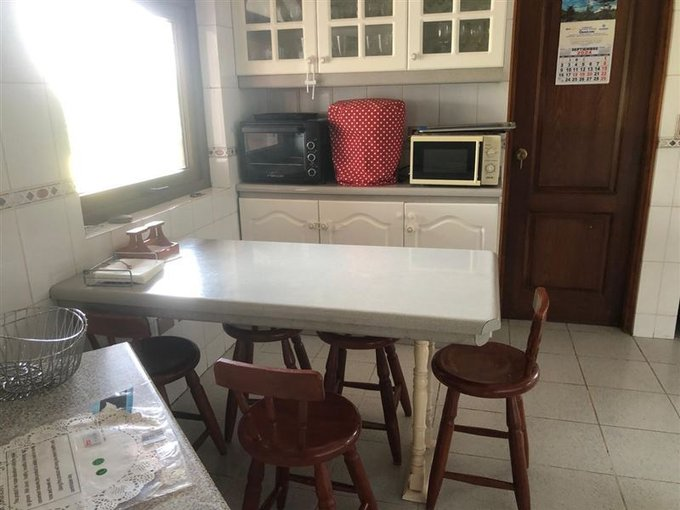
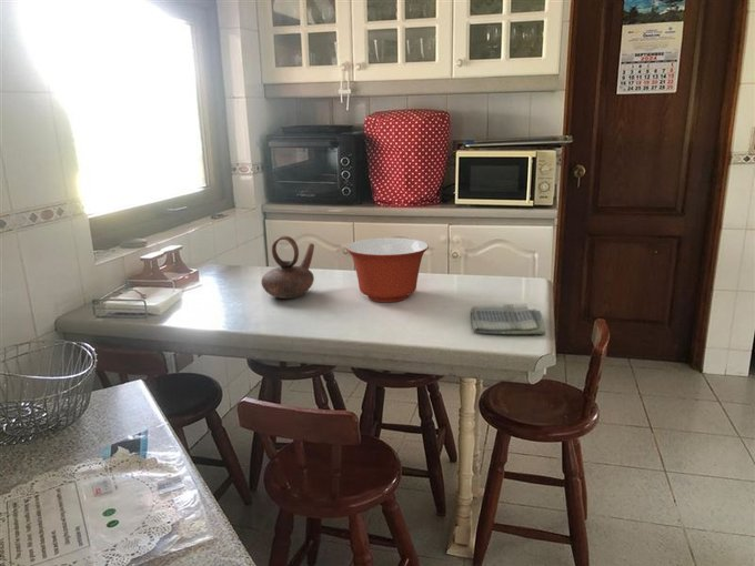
+ teapot (291, 263)
+ dish towel (506, 317)
+ mixing bowl (387, 271)
